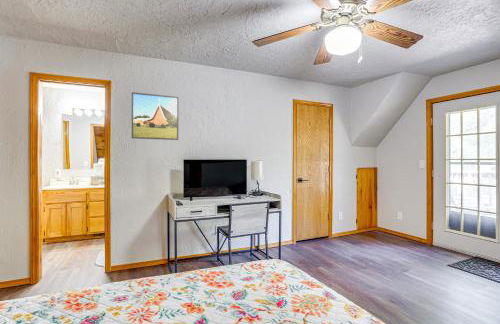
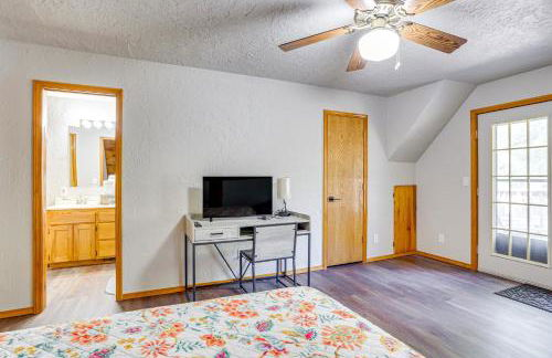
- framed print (155, 116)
